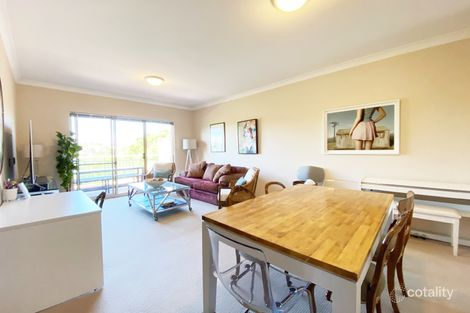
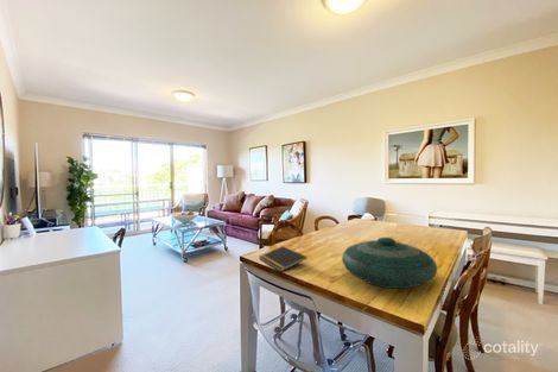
+ decorative bowl (386, 257)
+ notepad (281, 257)
